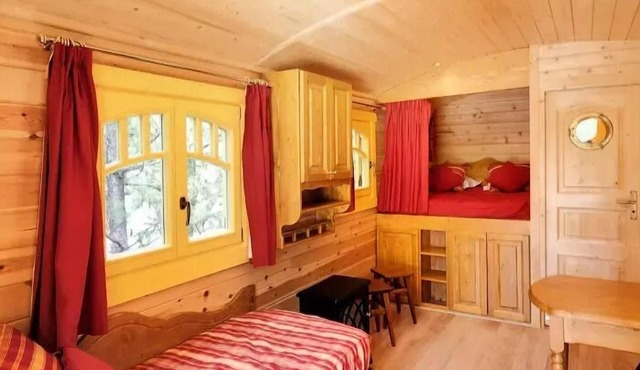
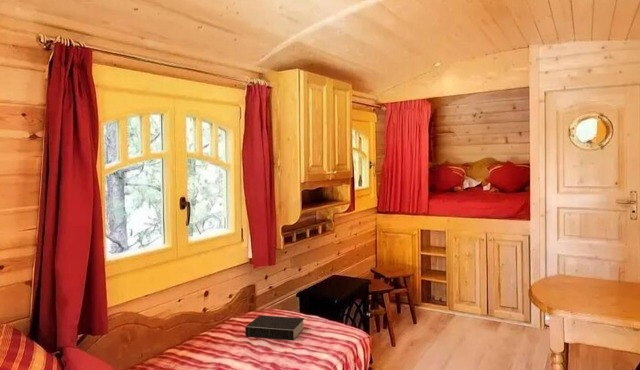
+ book (280, 327)
